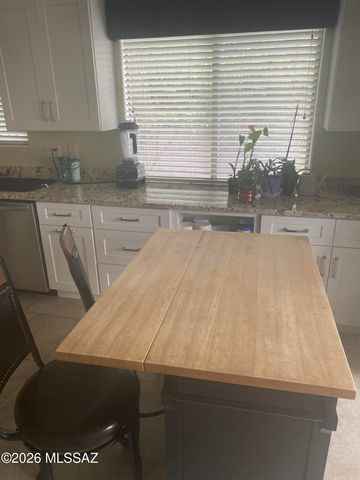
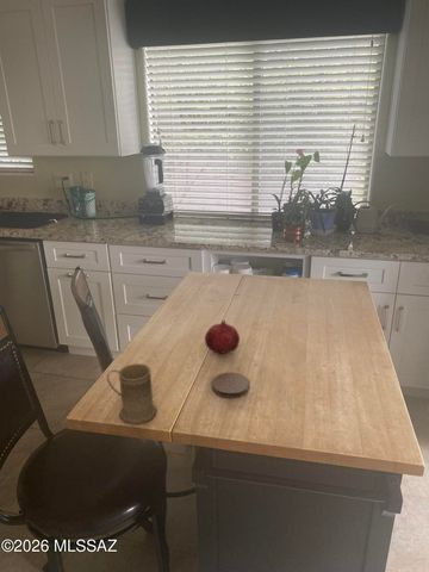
+ mug (130, 391)
+ coaster (230, 384)
+ fruit (222, 335)
